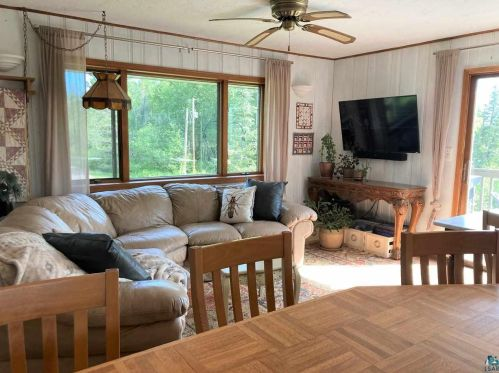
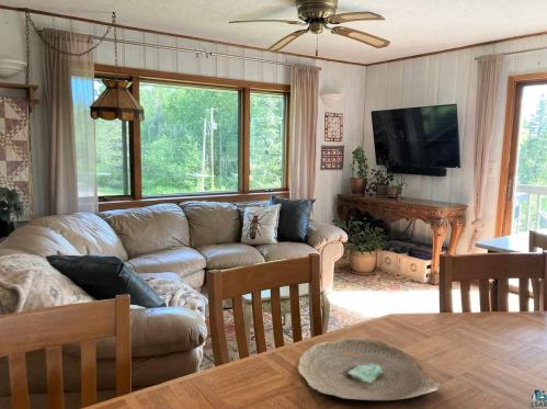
+ decorative bowl (364, 365)
